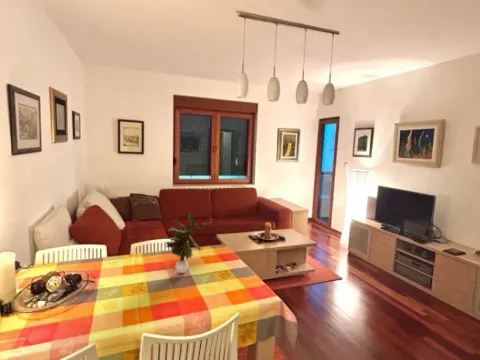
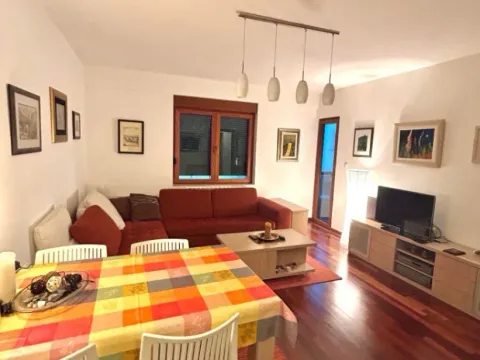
- potted plant (188, 241)
